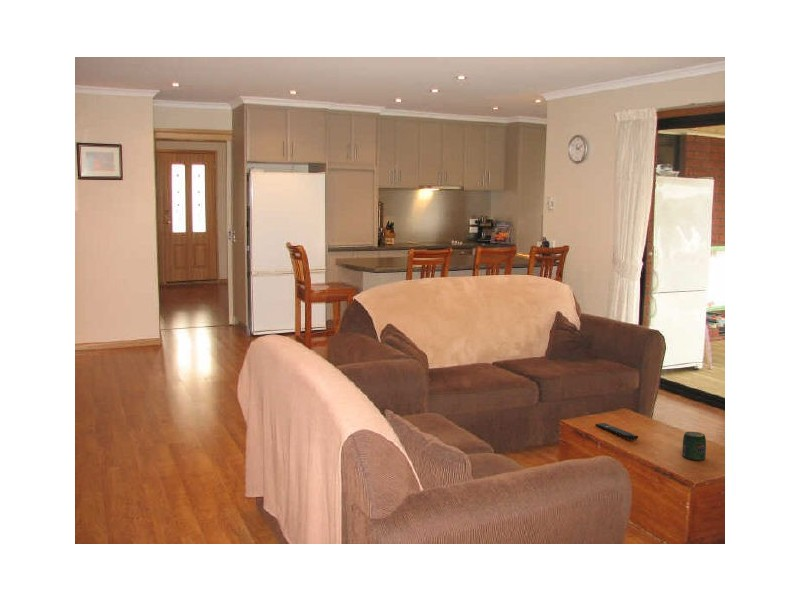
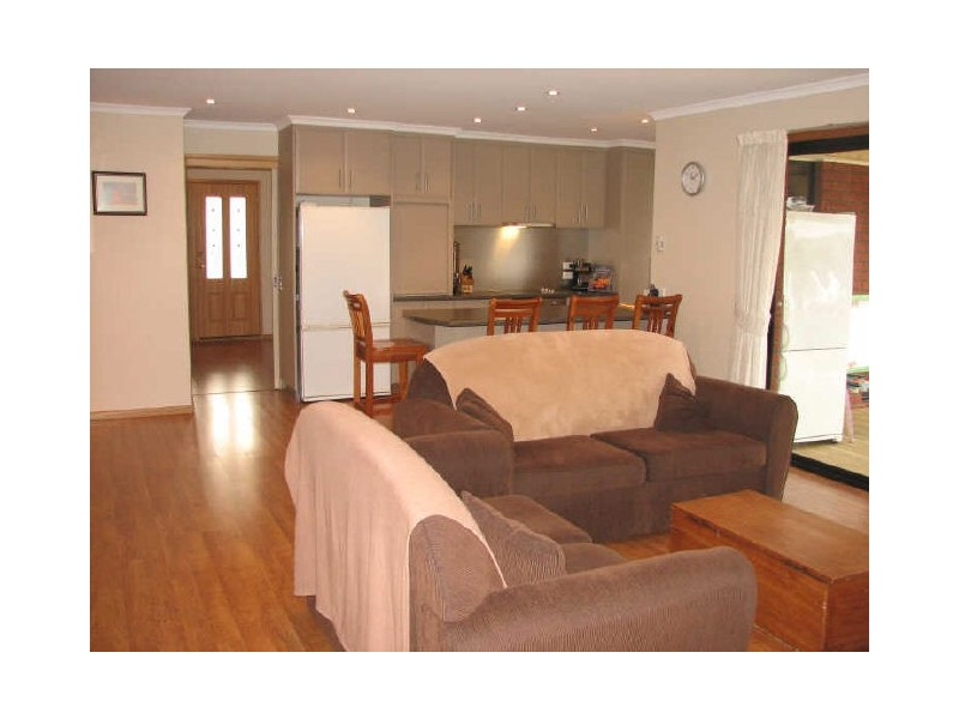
- remote control (616, 431)
- jar (694, 445)
